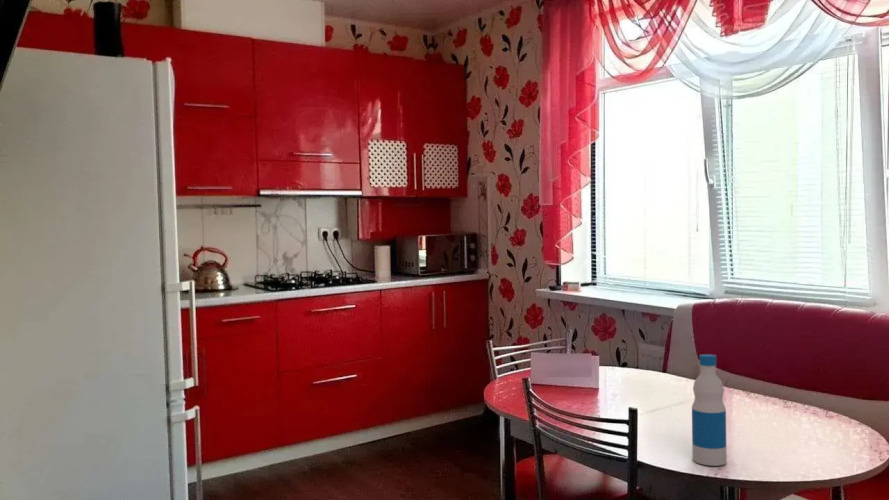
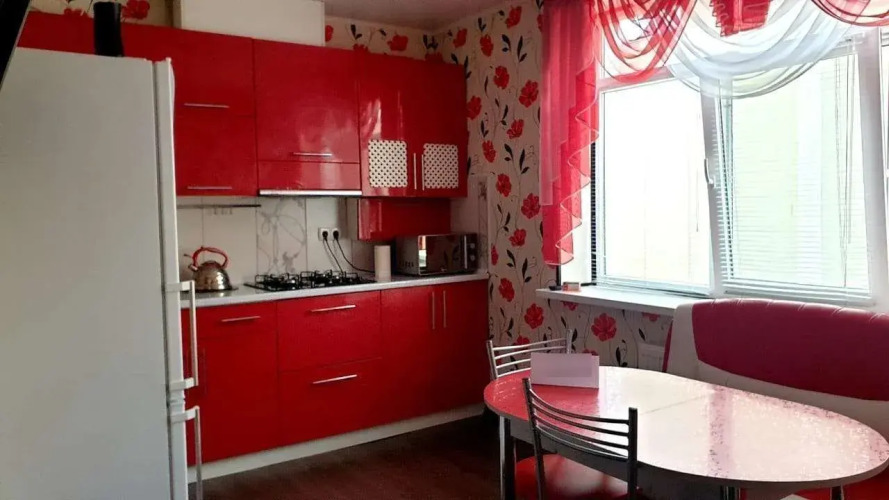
- bottle (708, 408)
